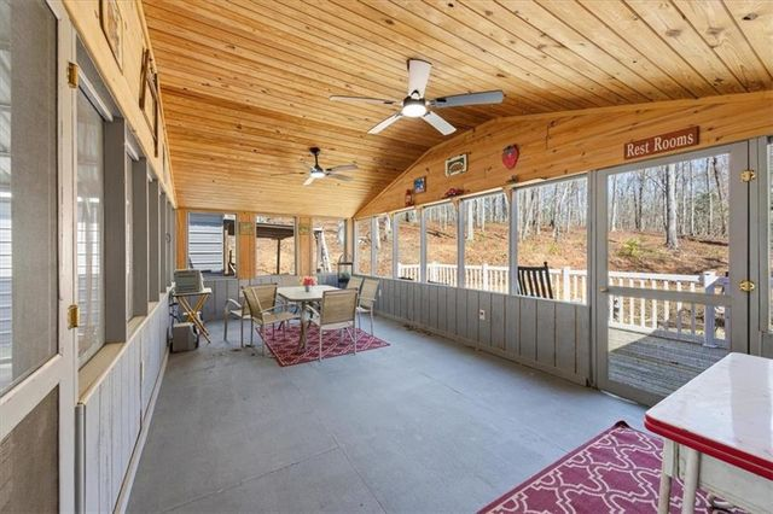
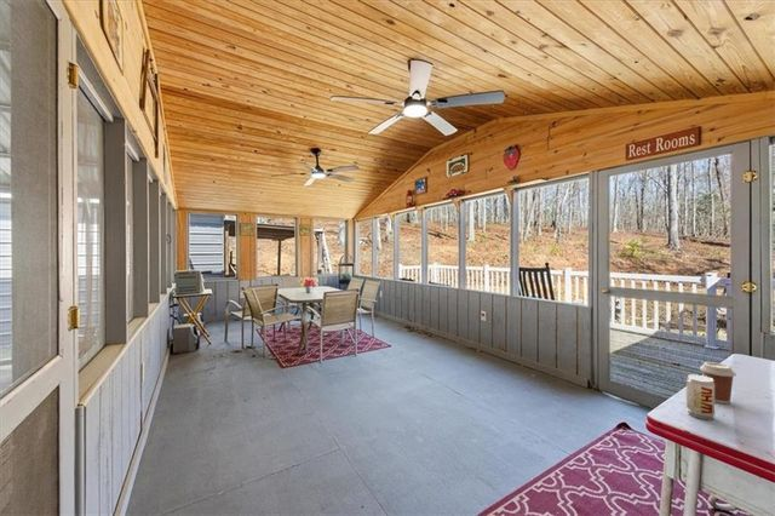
+ beverage can (700, 396)
+ coffee cup (717, 382)
